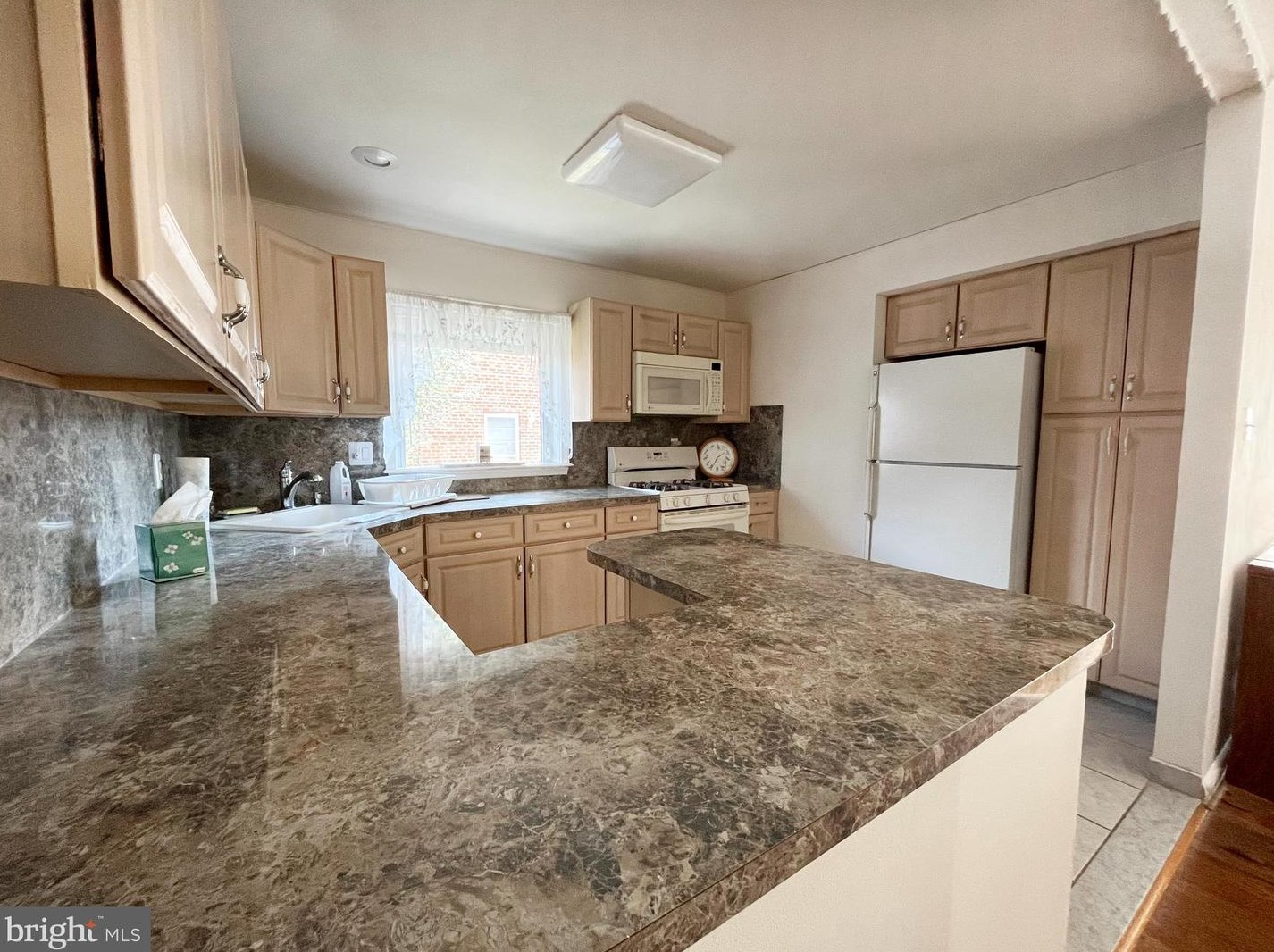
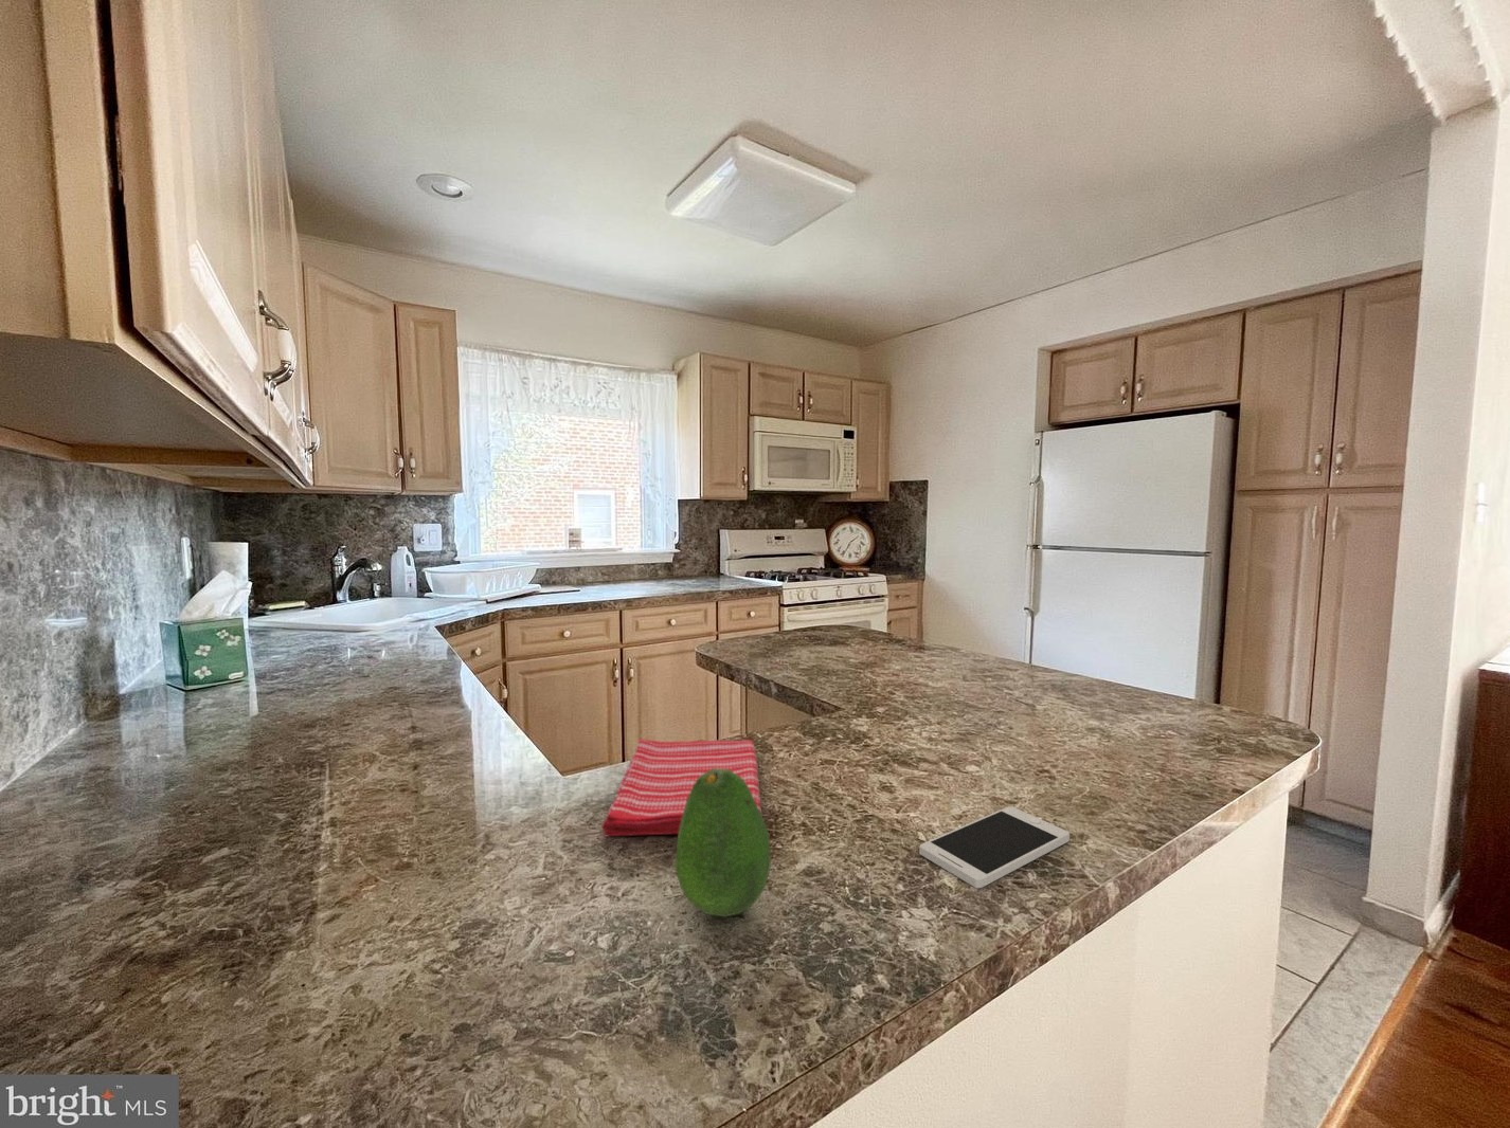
+ fruit (723, 841)
+ smartphone (996, 842)
+ dish towel (690, 777)
